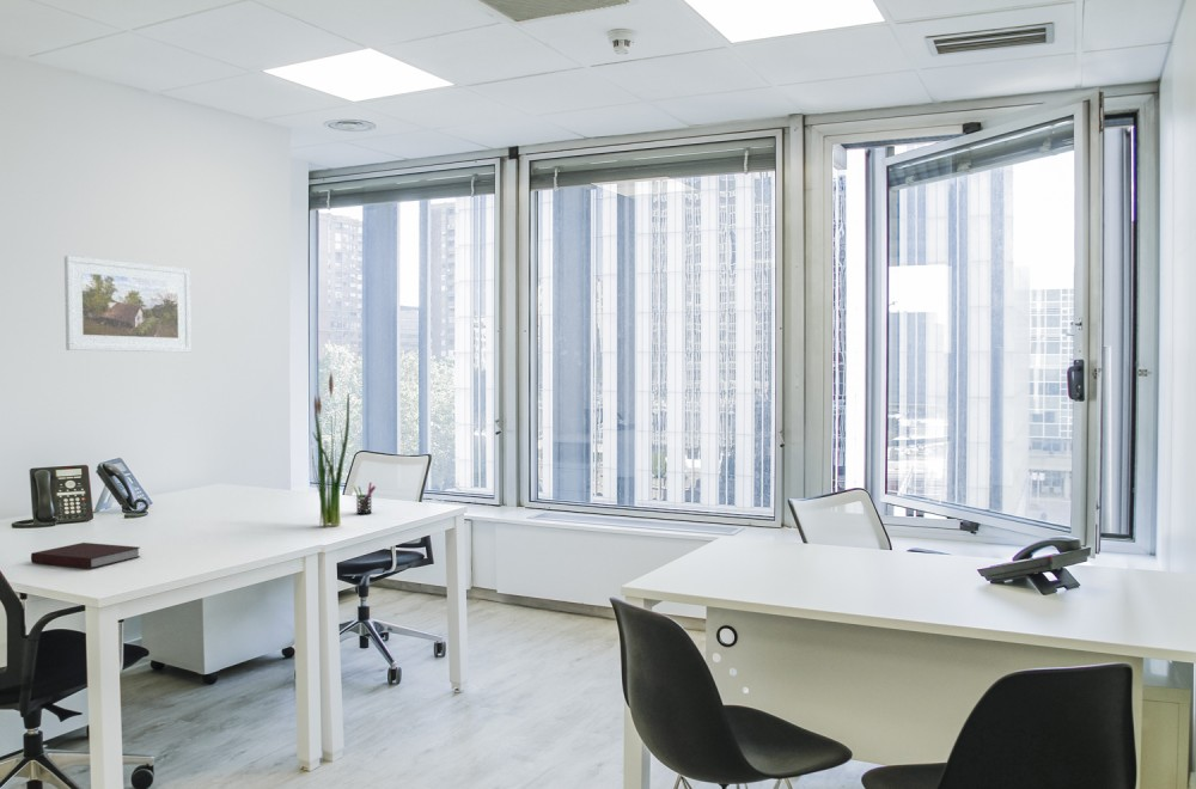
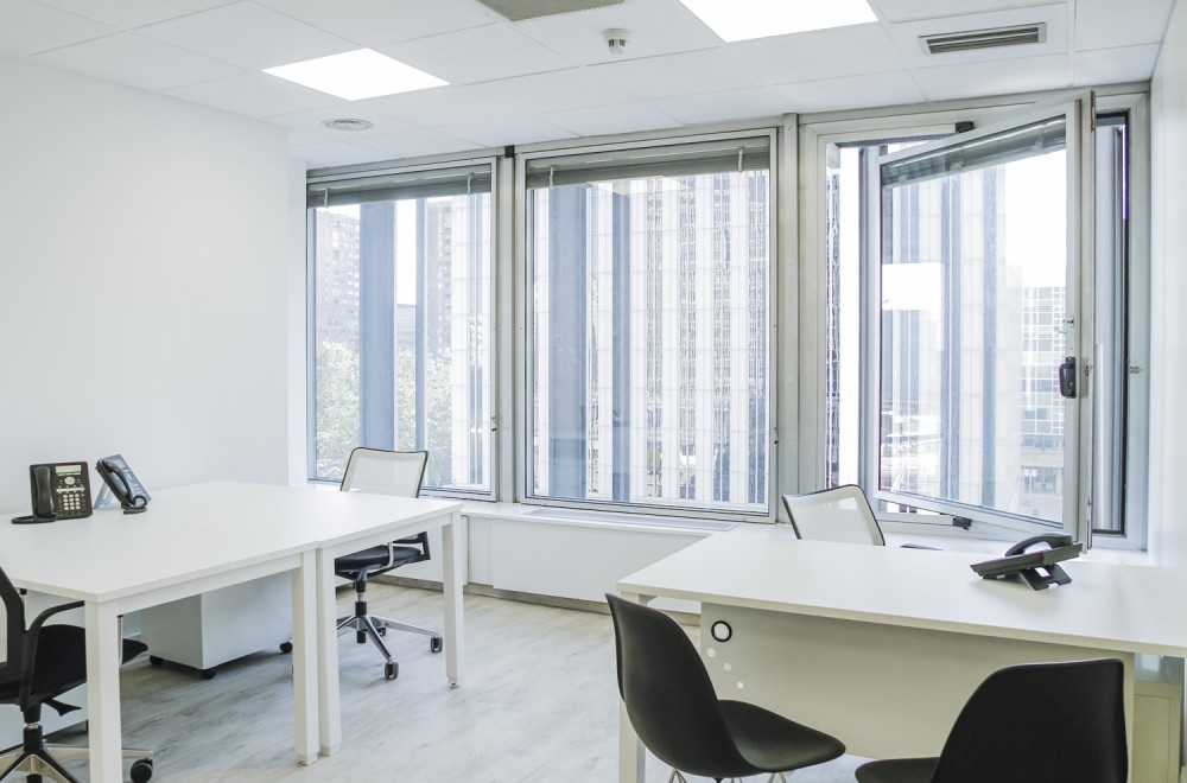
- pen holder (364, 497)
- plant (322, 448)
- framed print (132, 306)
- notebook (86, 555)
